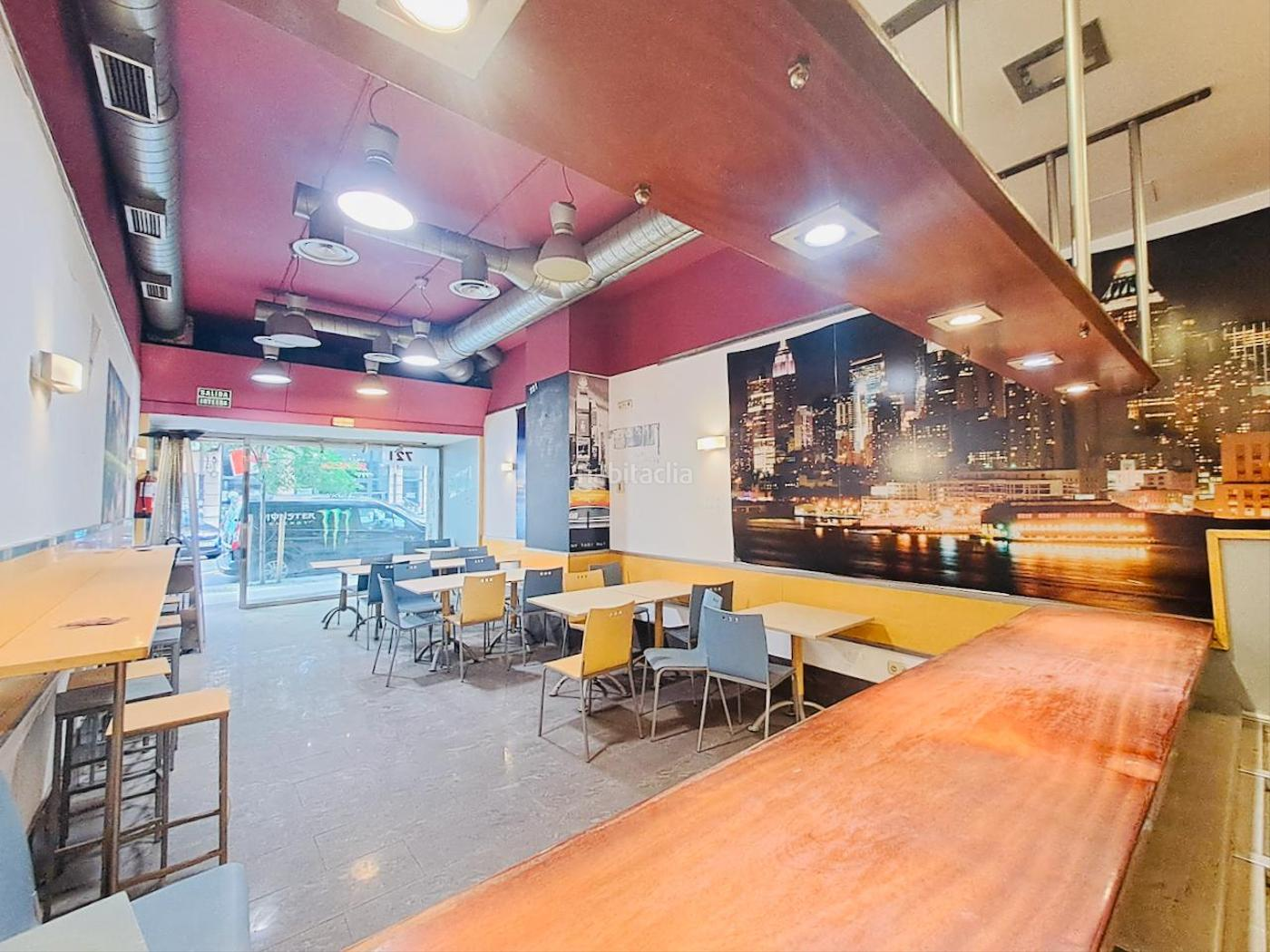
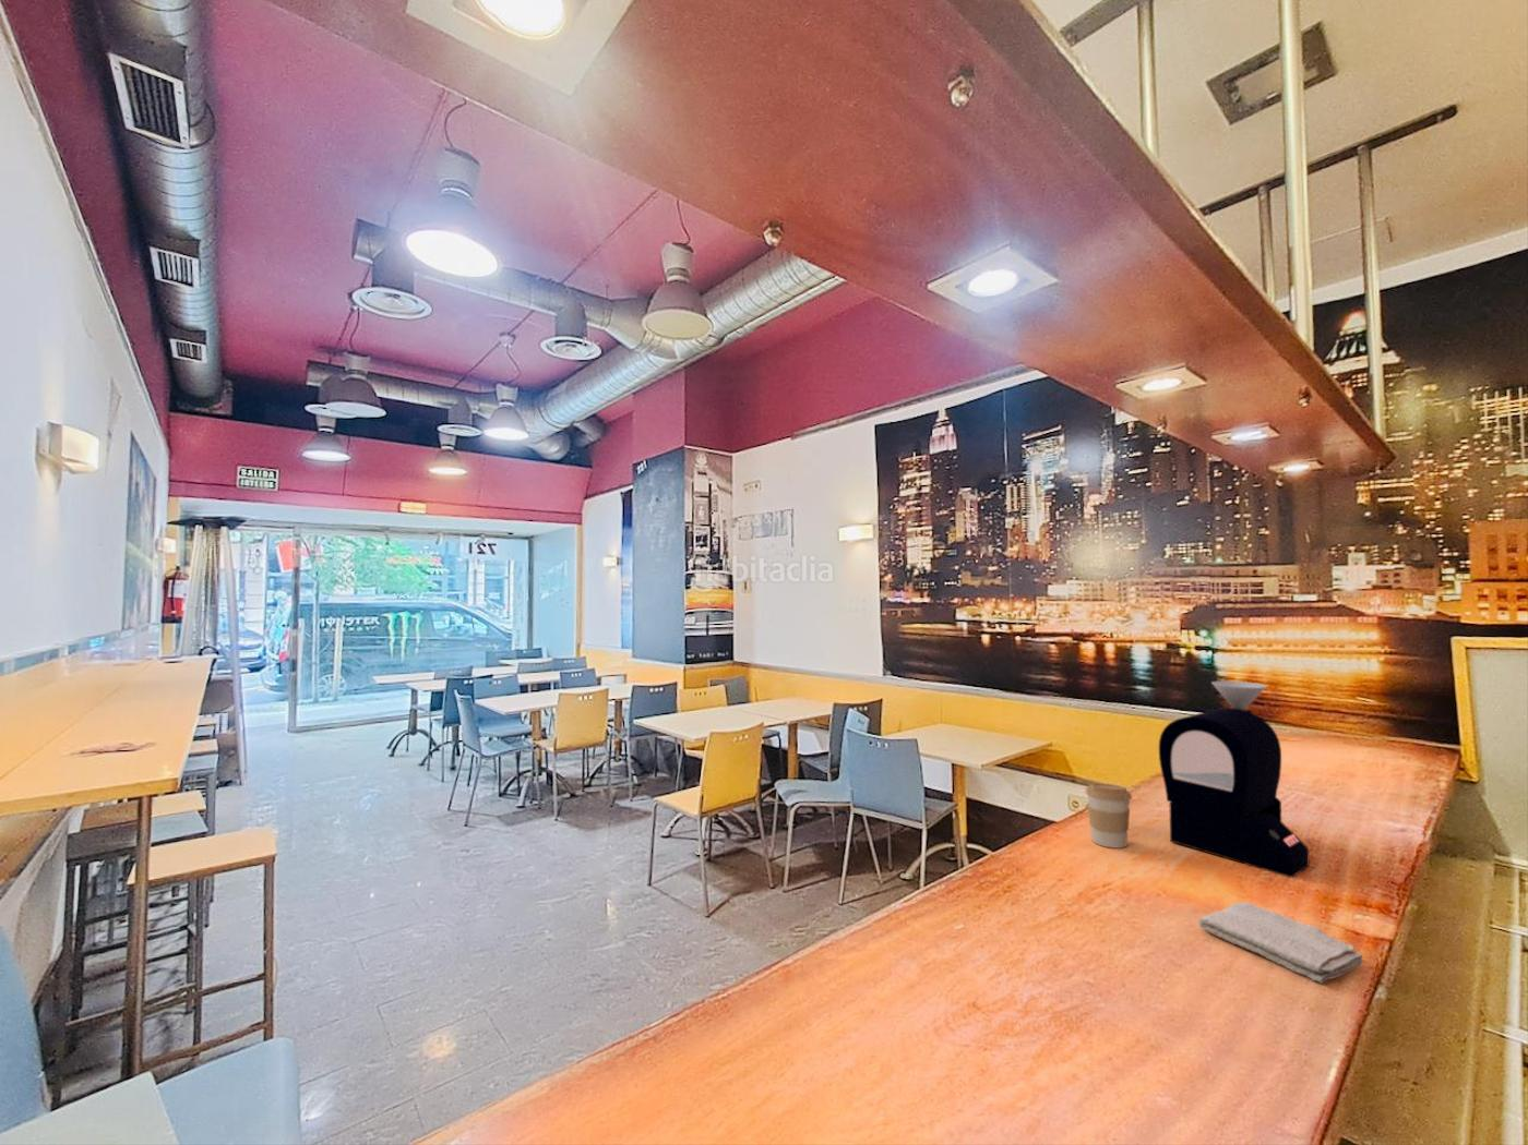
+ washcloth (1277, 937)
+ coffee cup (1108, 812)
+ coffee roaster (1245, 765)
